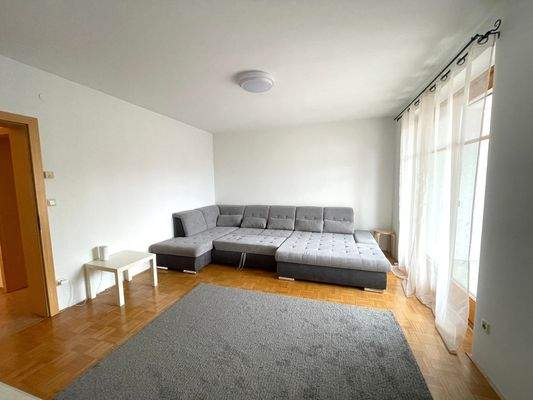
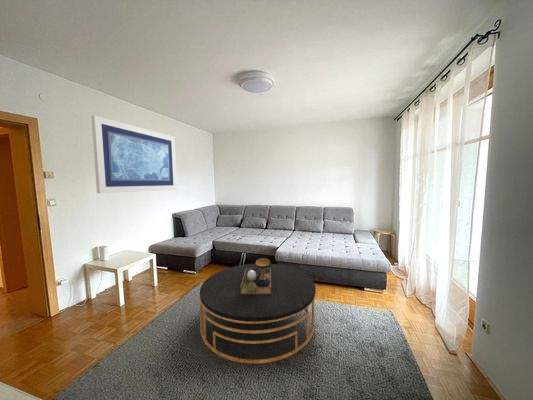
+ wall art (142, 160)
+ coffee table (257, 291)
